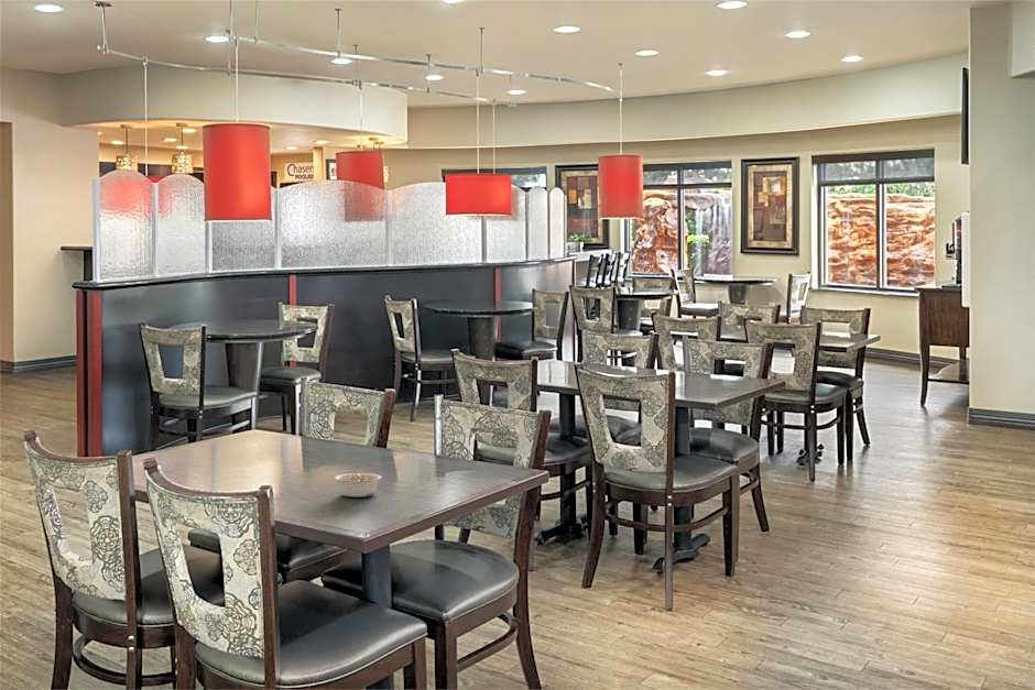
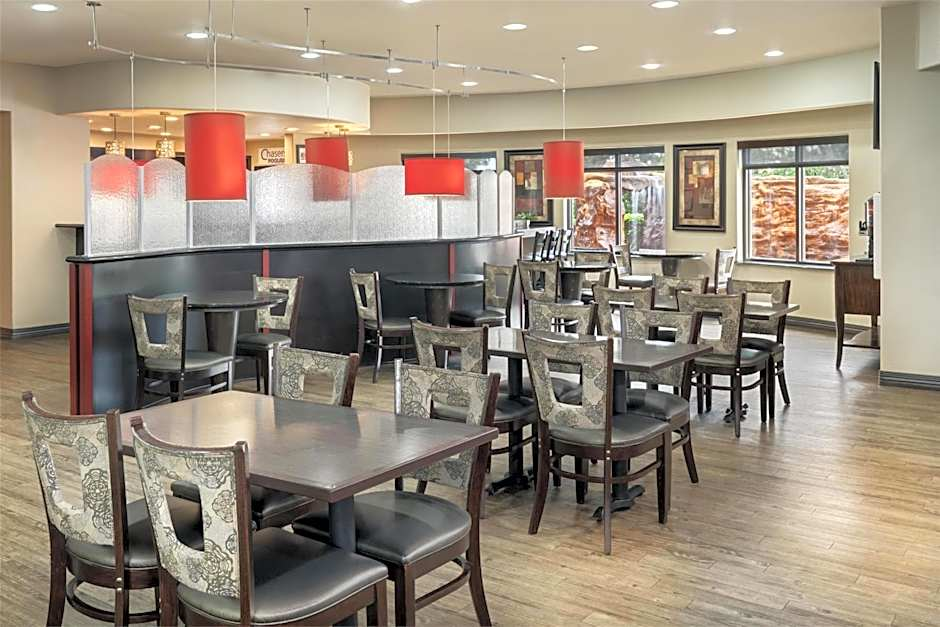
- legume (359, 483)
